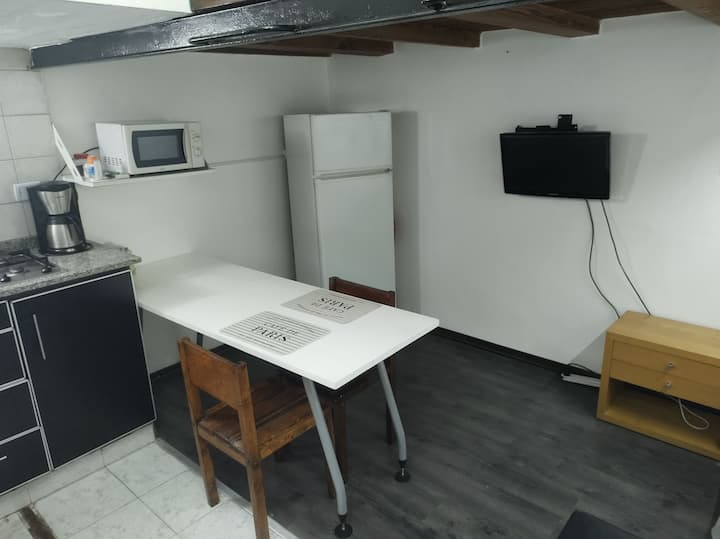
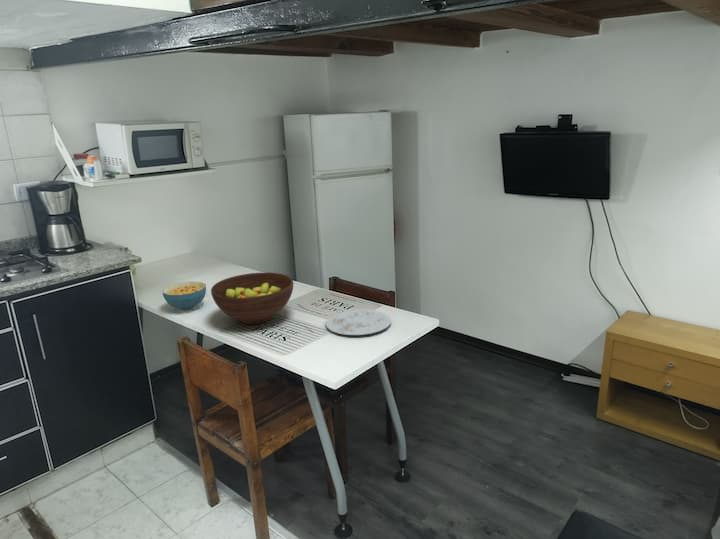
+ plate (358, 322)
+ cereal bowl (185, 297)
+ fruit bowl (254, 302)
